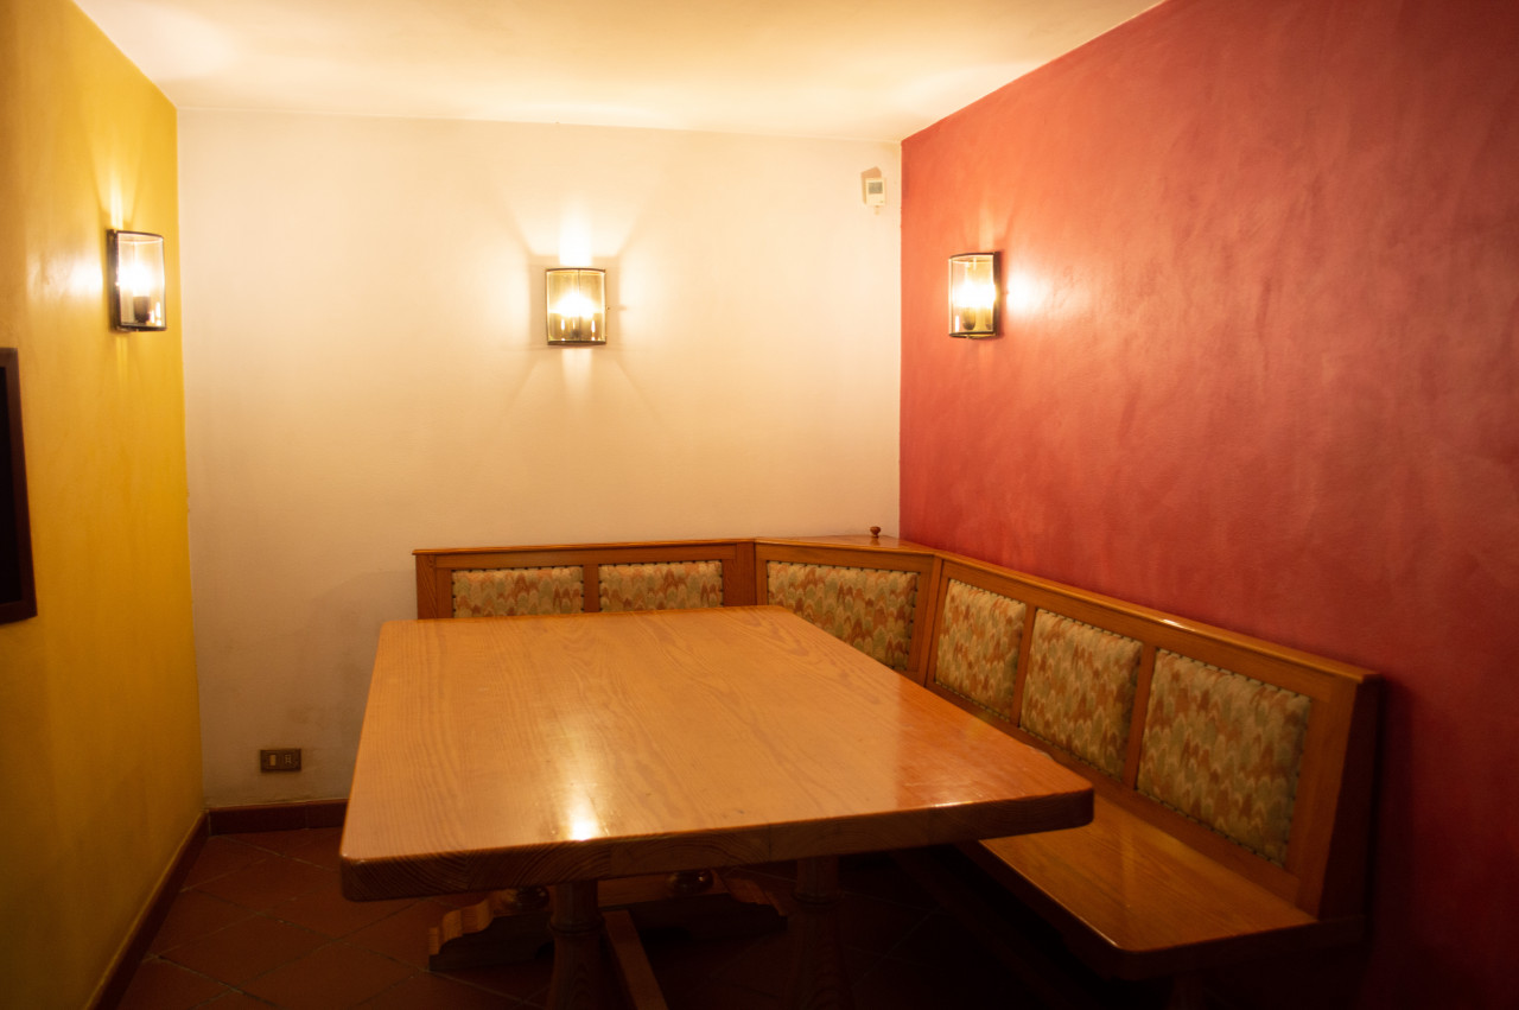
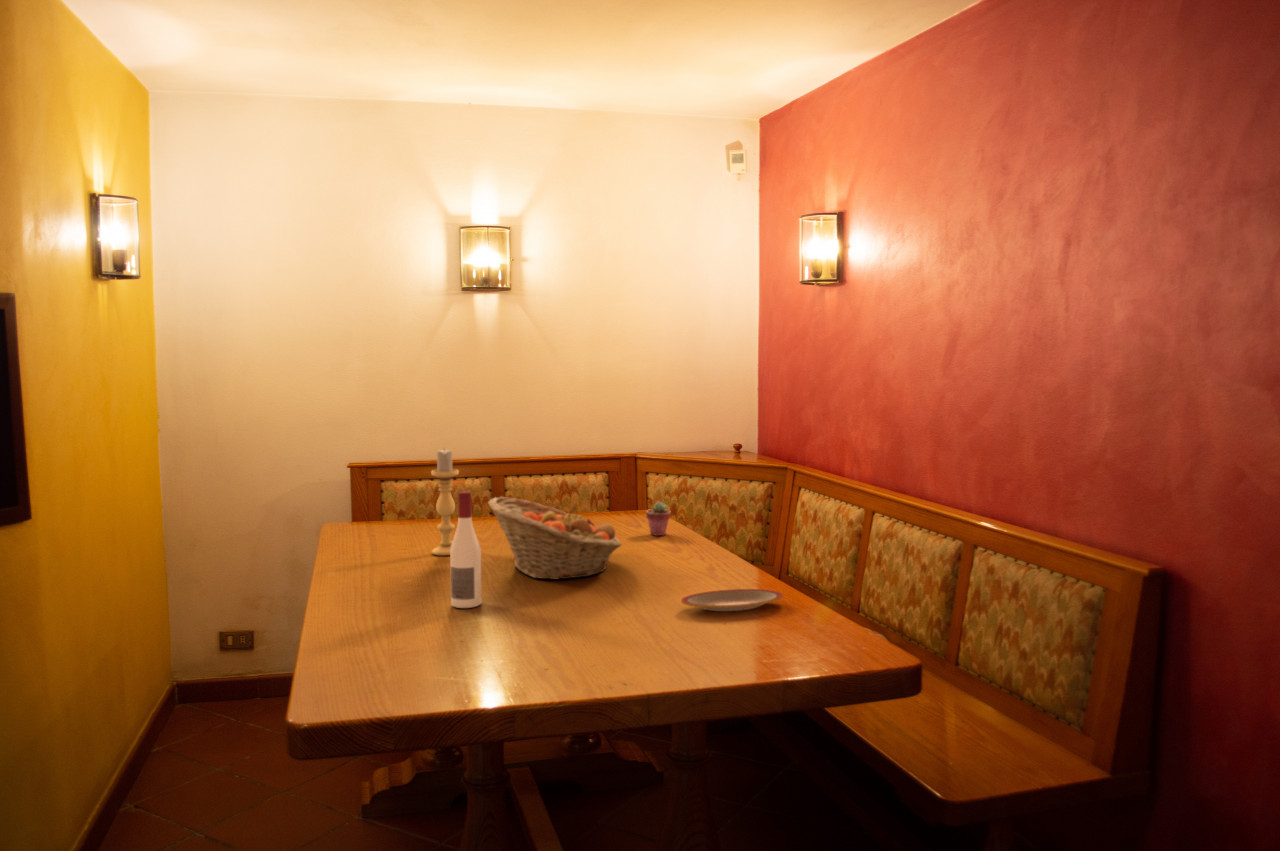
+ potted succulent (658, 517)
+ fruit basket (554, 533)
+ plate (732, 601)
+ alcohol (465, 548)
+ candle holder (445, 500)
